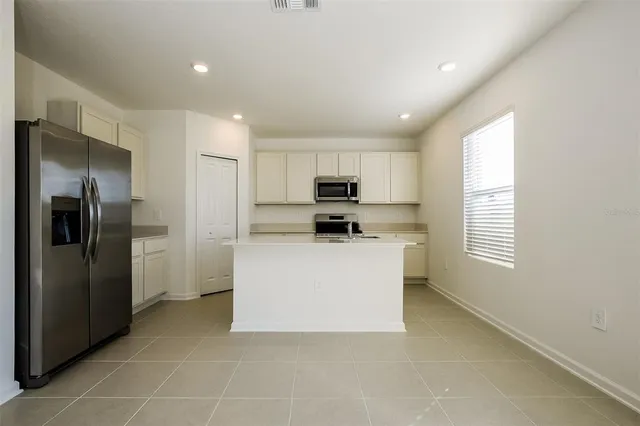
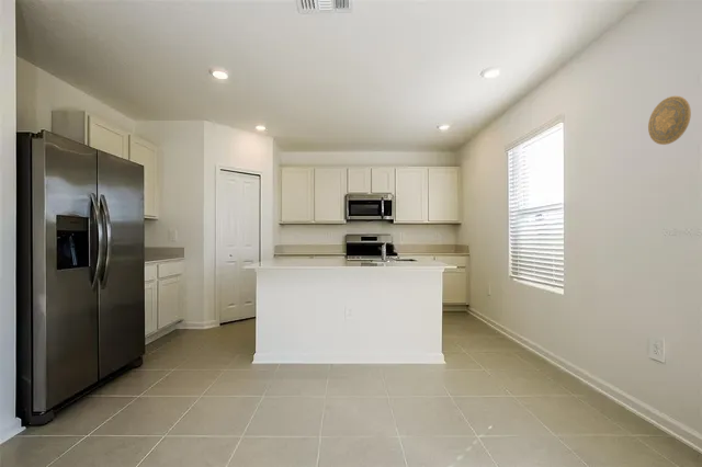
+ decorative plate (666, 121)
